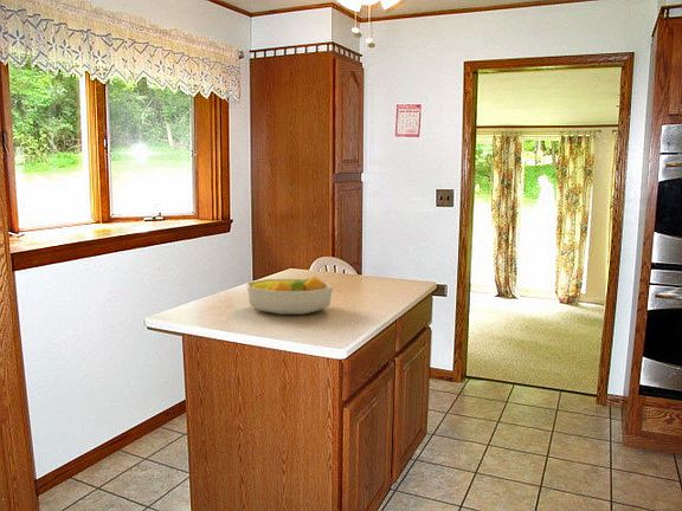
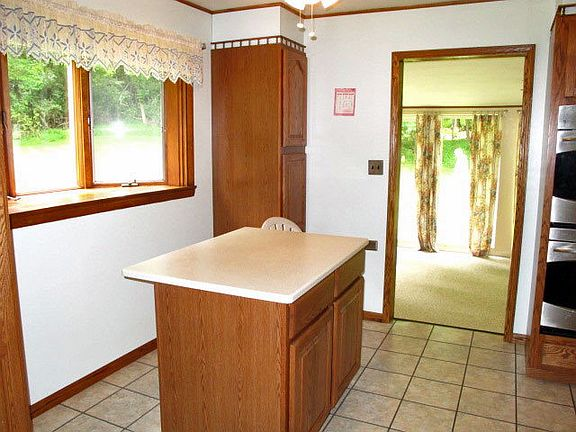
- fruit bowl (288, 291)
